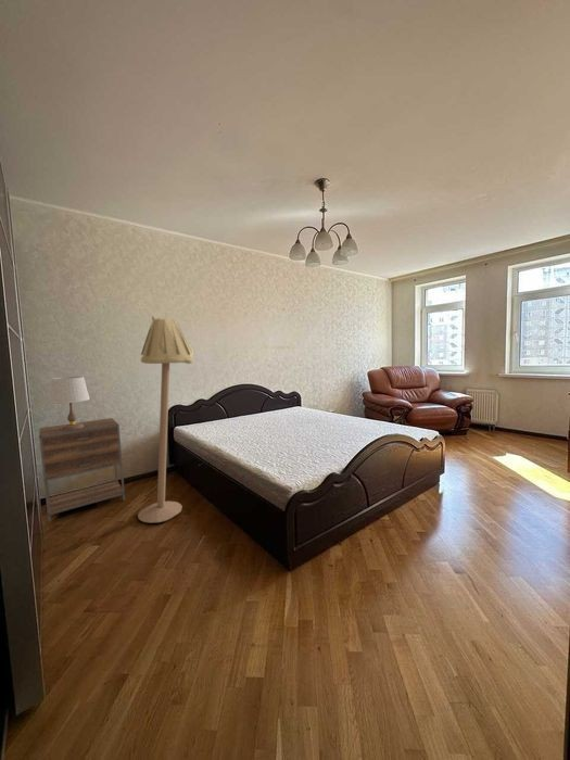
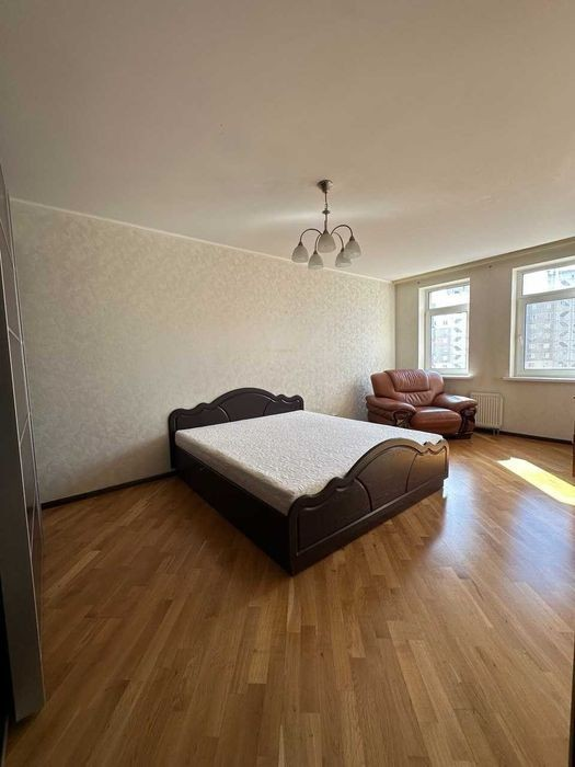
- nightstand (84, 465)
- floor lamp (165, 415)
- table lamp (69, 403)
